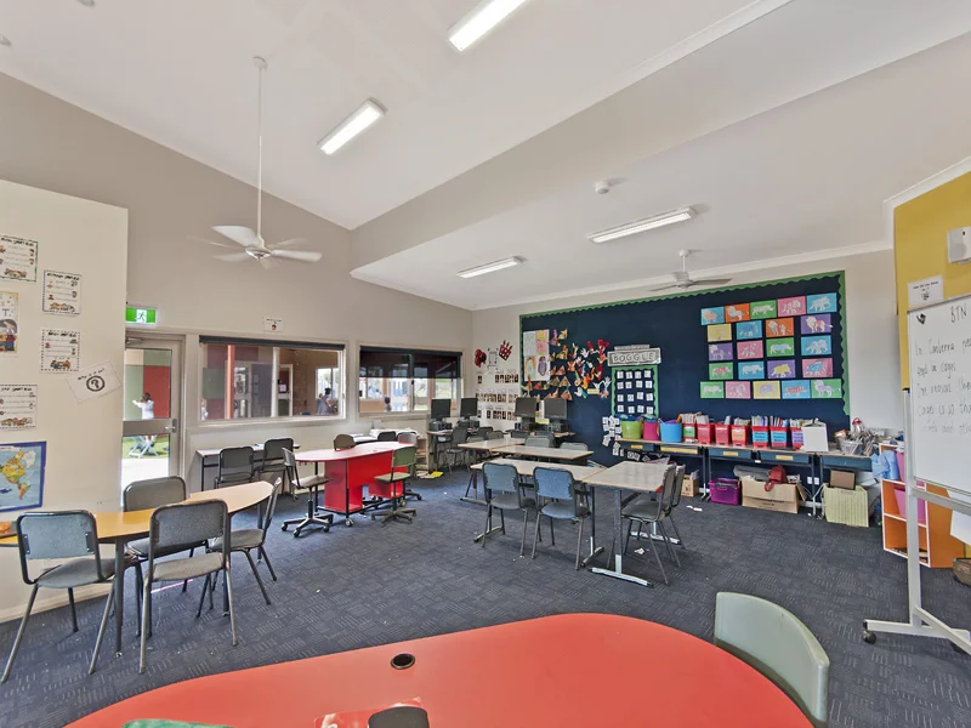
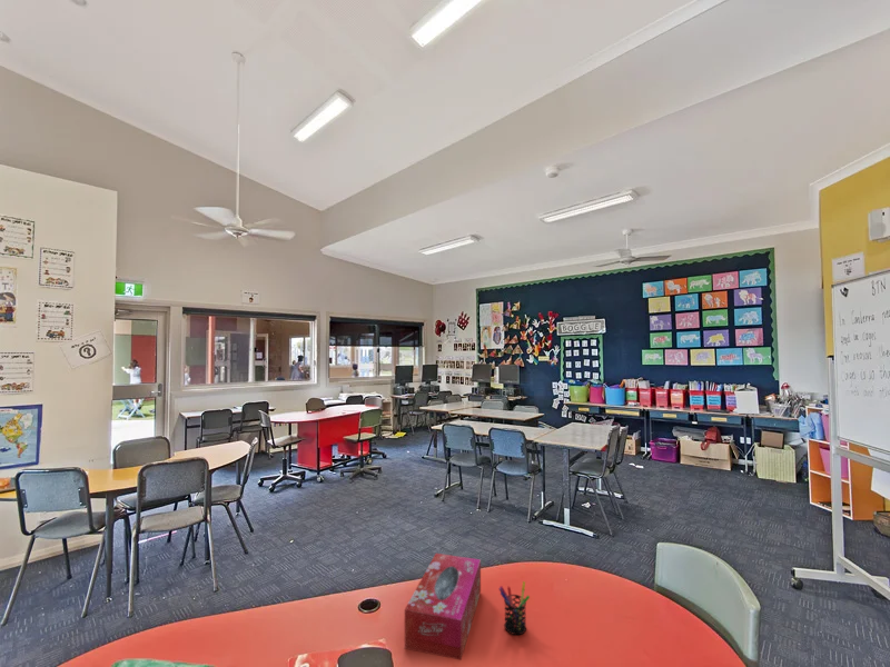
+ tissue box (446, 599)
+ pen holder (516, 606)
